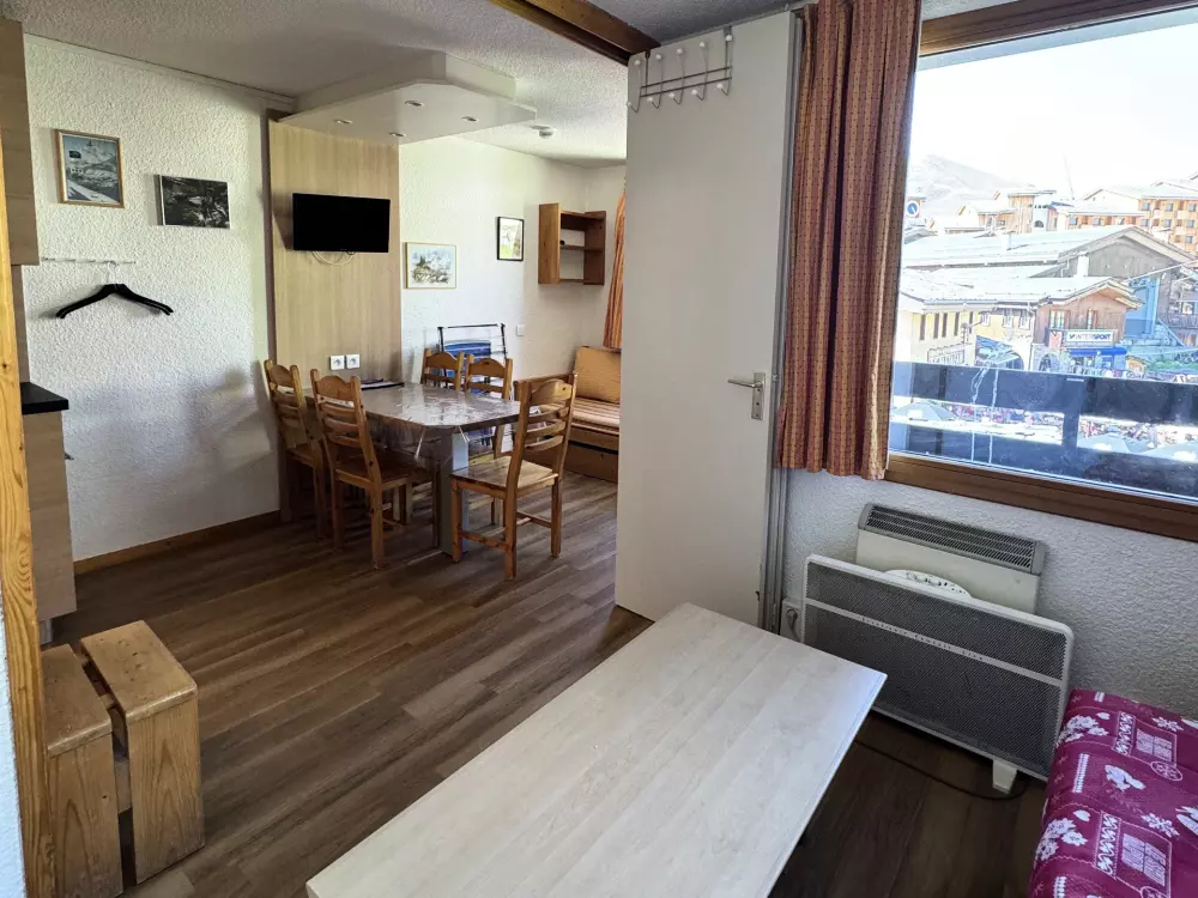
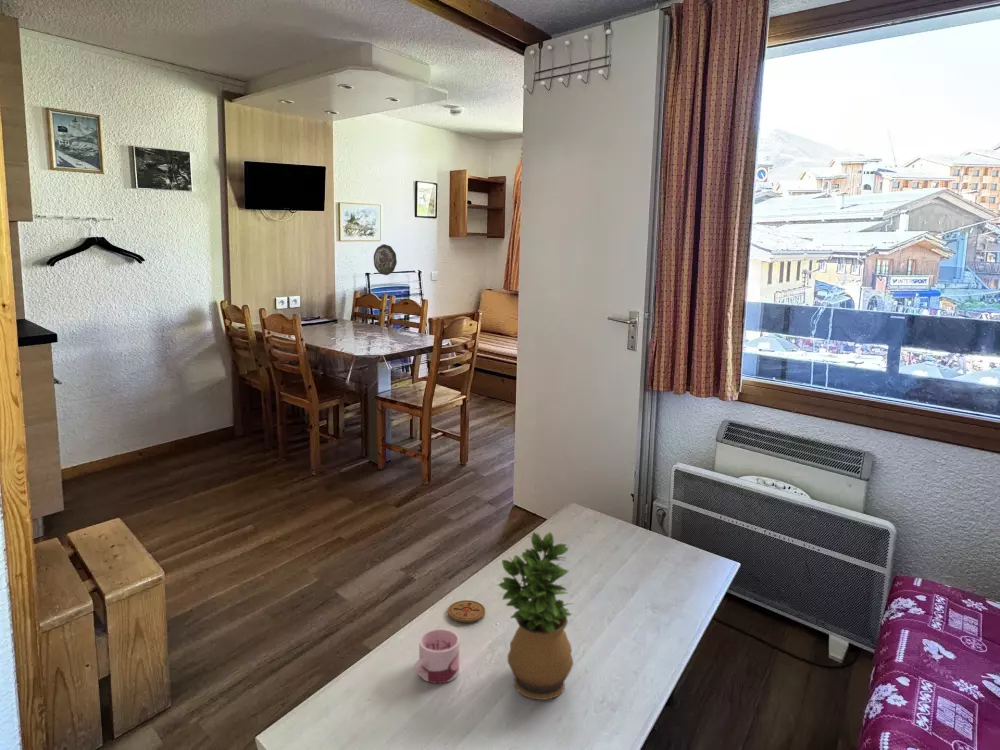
+ coaster (466, 610)
+ decorative plate (384, 259)
+ potted plant (534, 613)
+ mug (434, 657)
